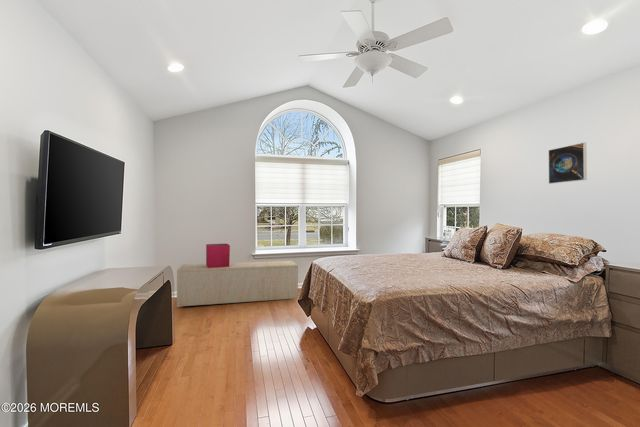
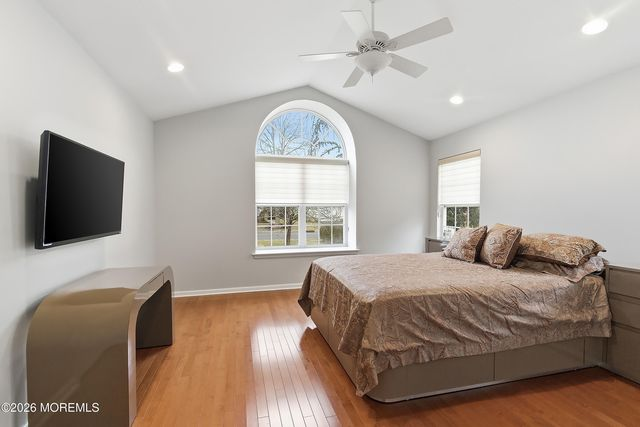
- storage bin (217, 255)
- storage bench (239, 281)
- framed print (566, 164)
